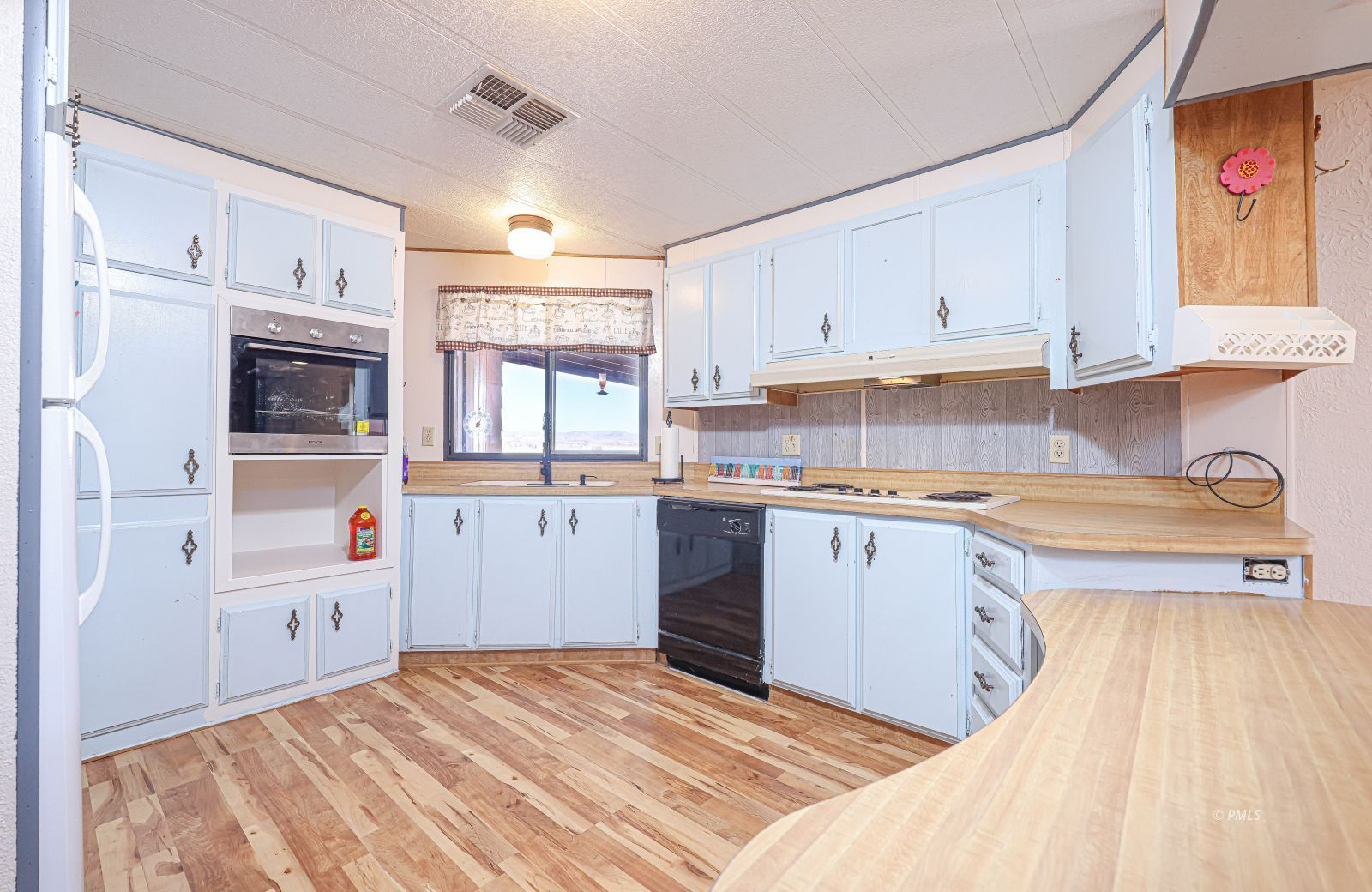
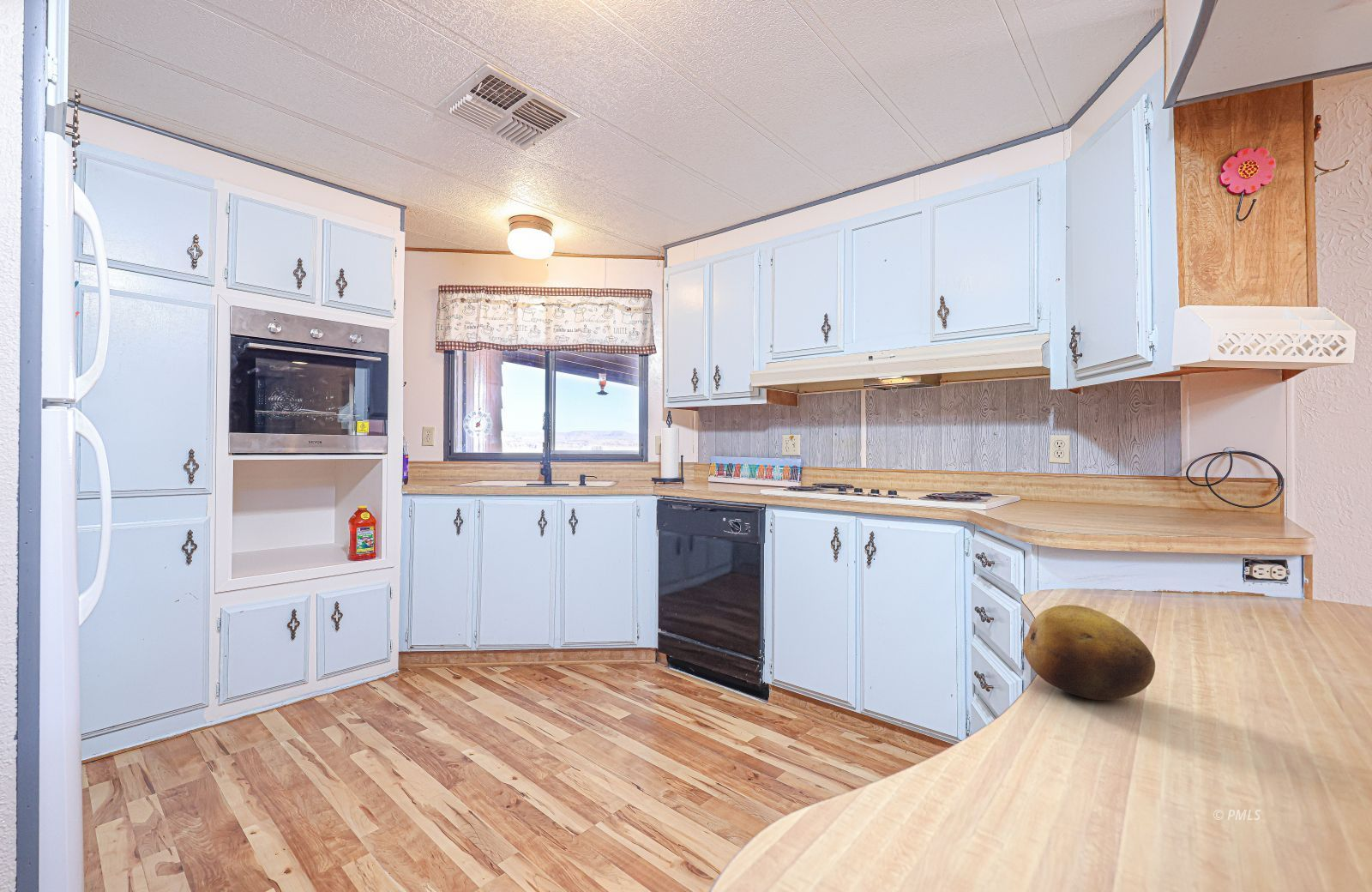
+ fruit (1084, 649)
